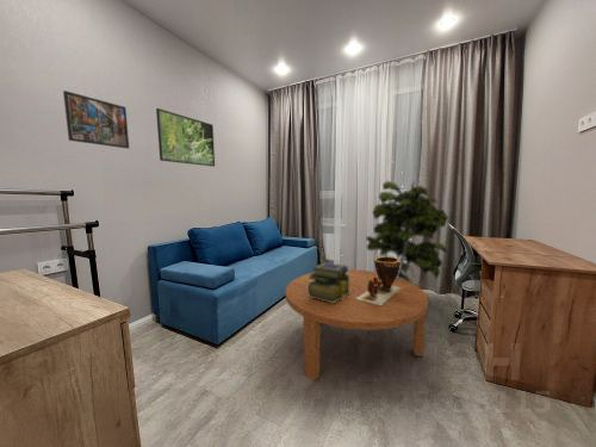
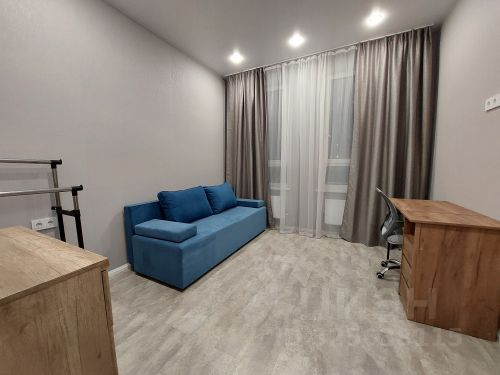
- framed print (188, 141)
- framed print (99, 122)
- clay pot (380, 277)
- coffee table (352, 317)
- indoor plant (404, 242)
- stack of books (329, 279)
